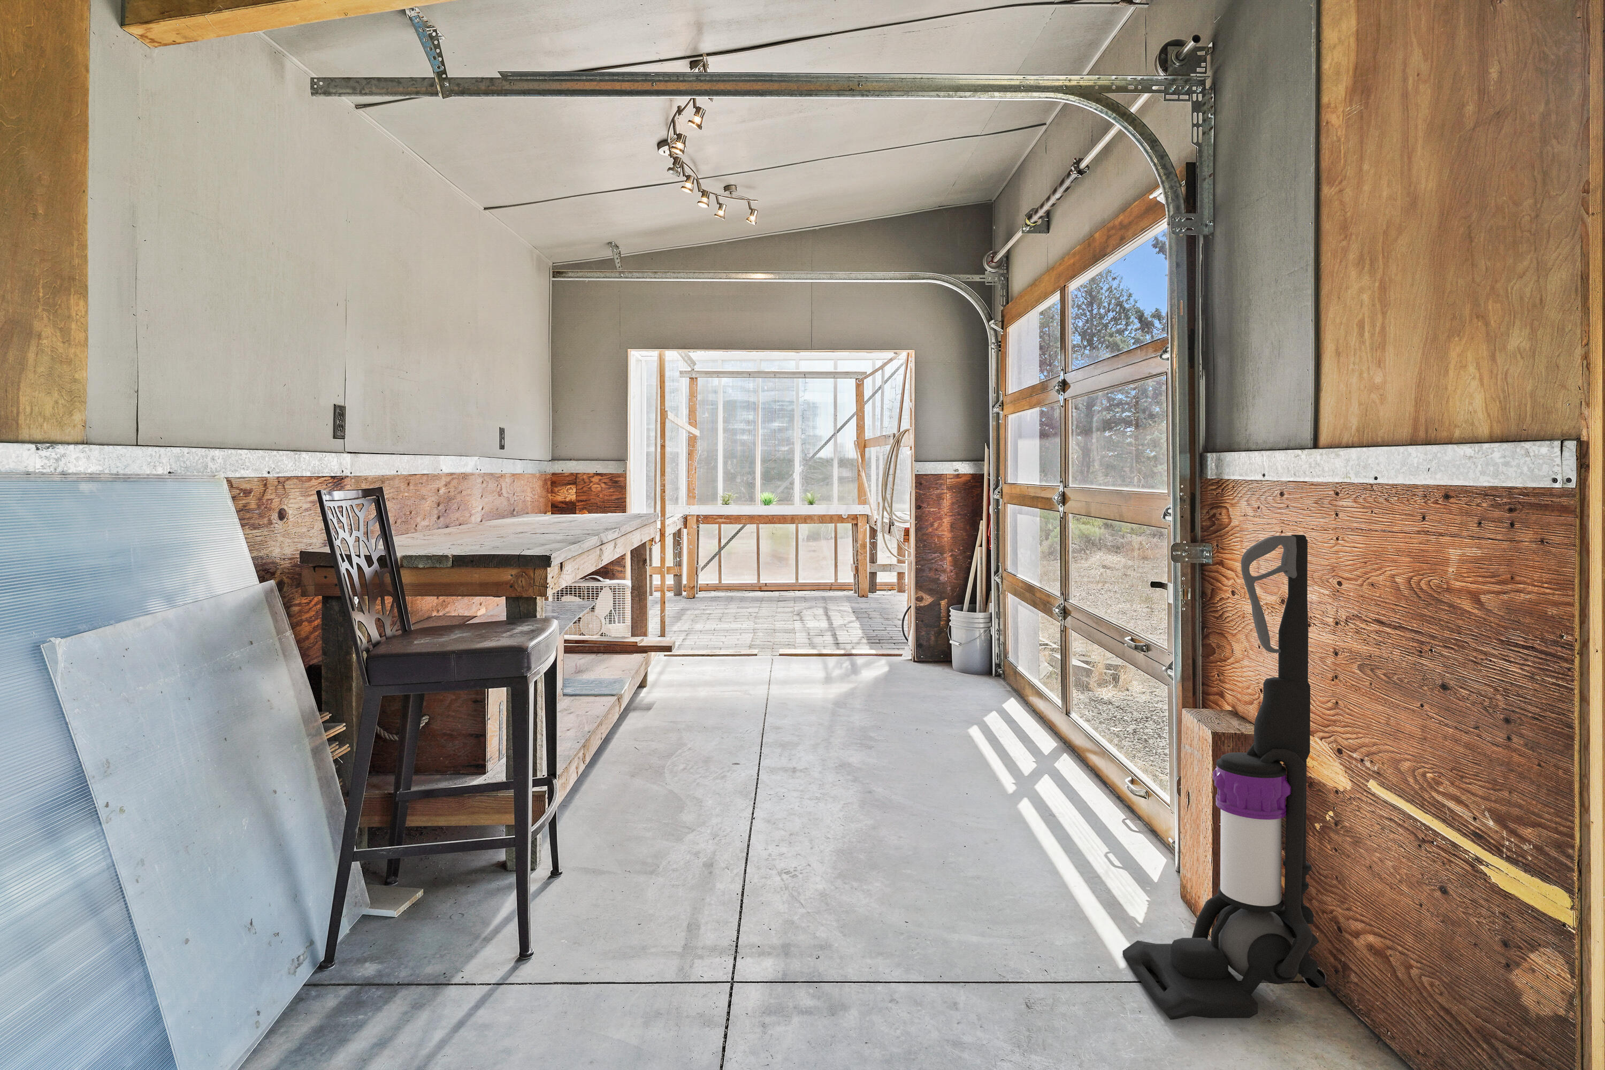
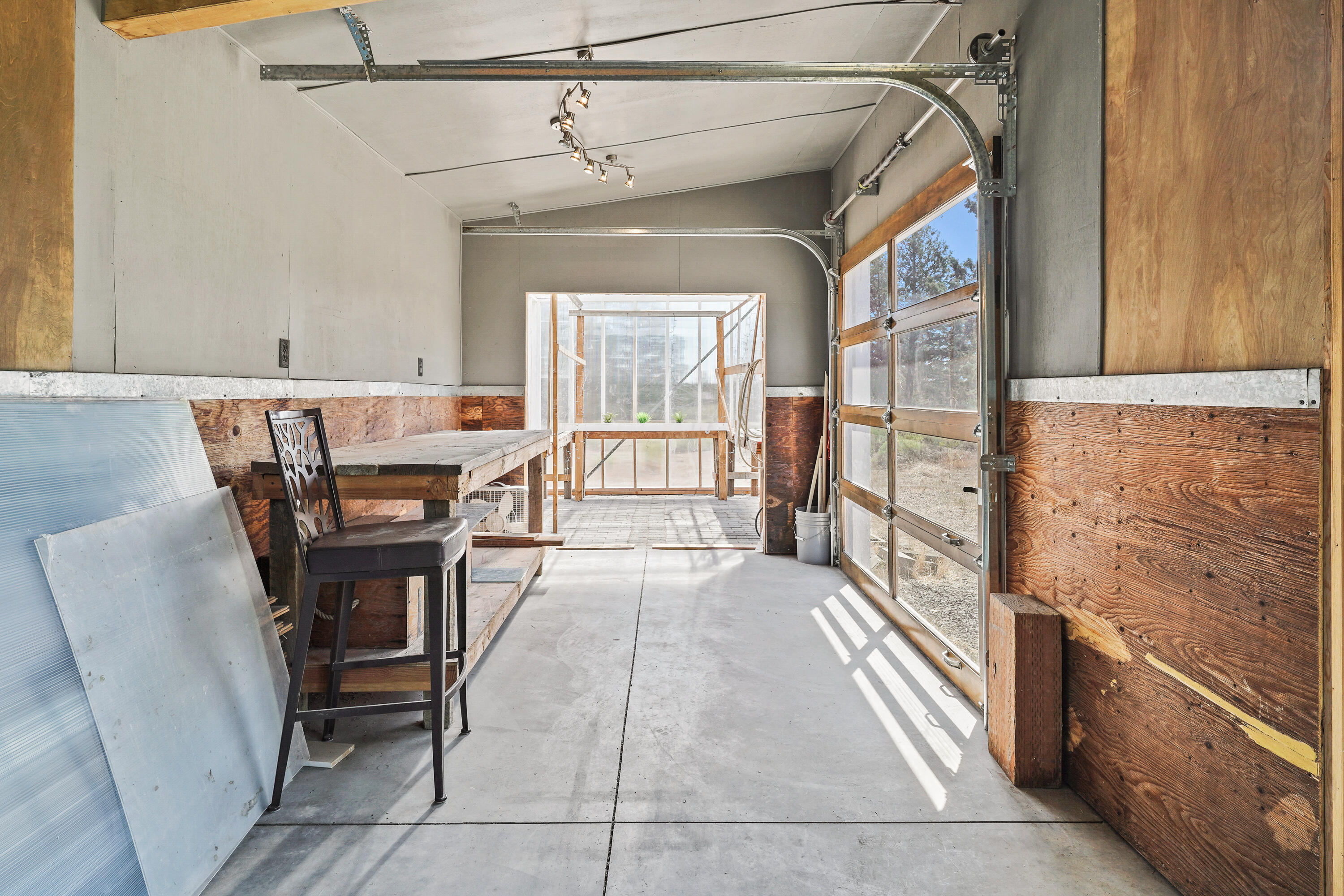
- vacuum cleaner (1235, 762)
